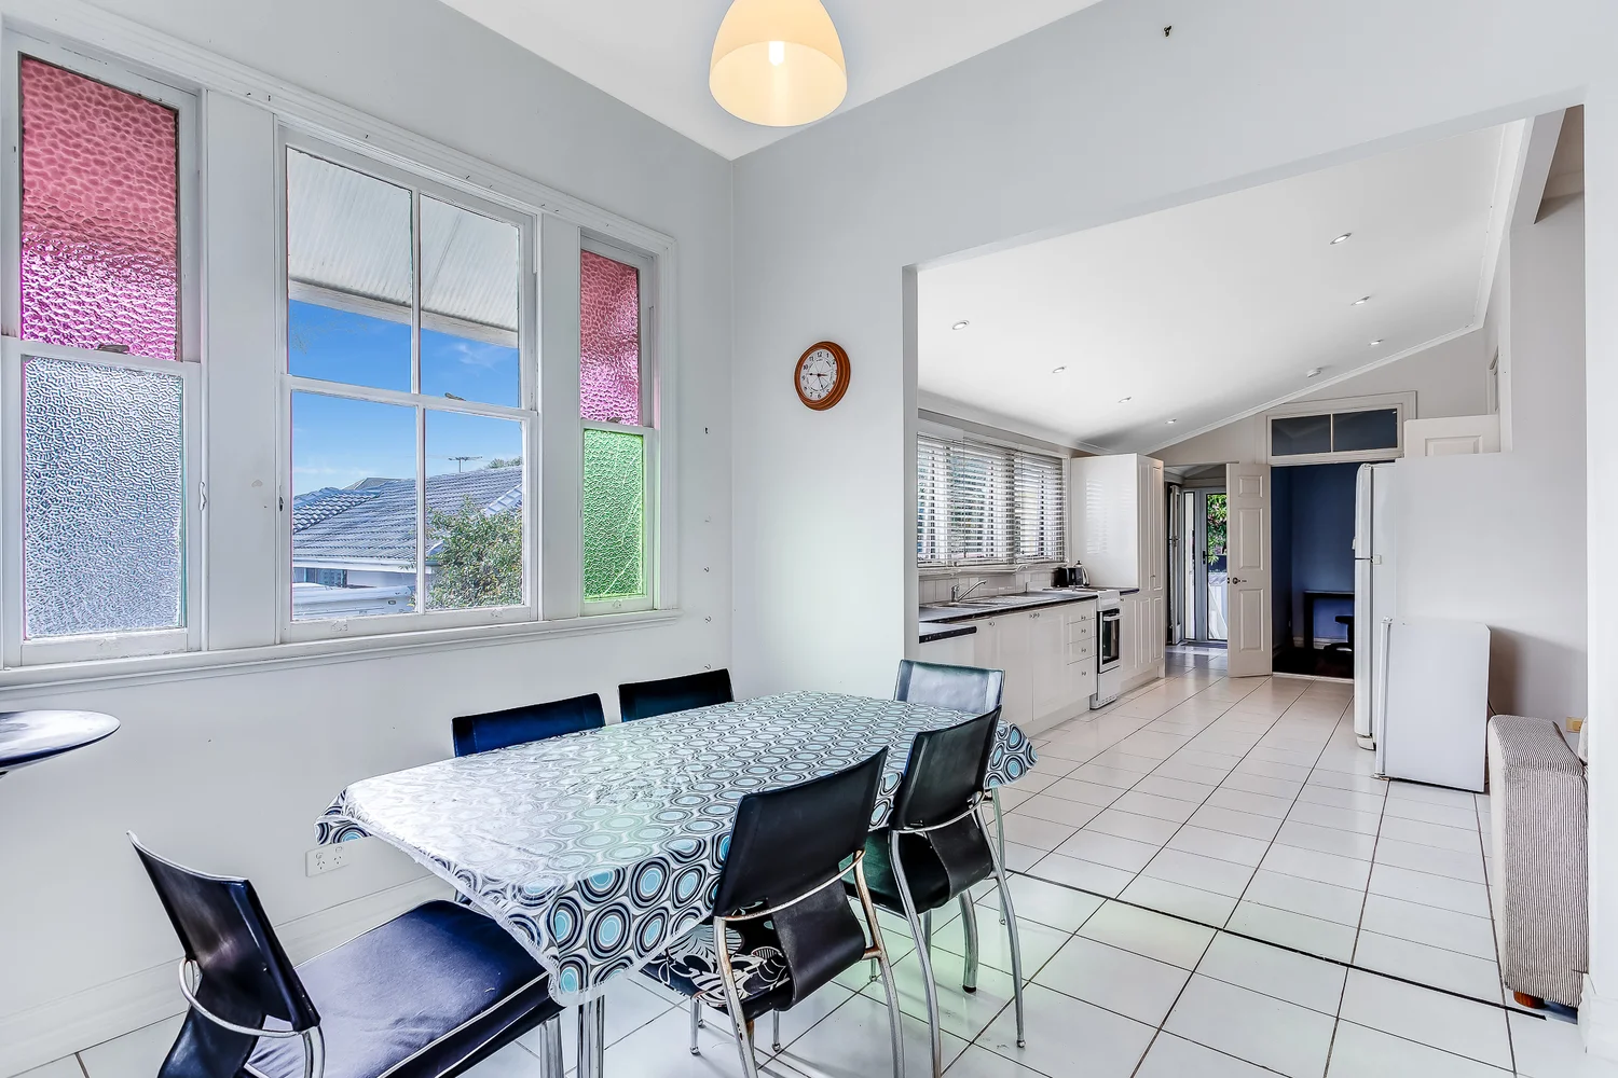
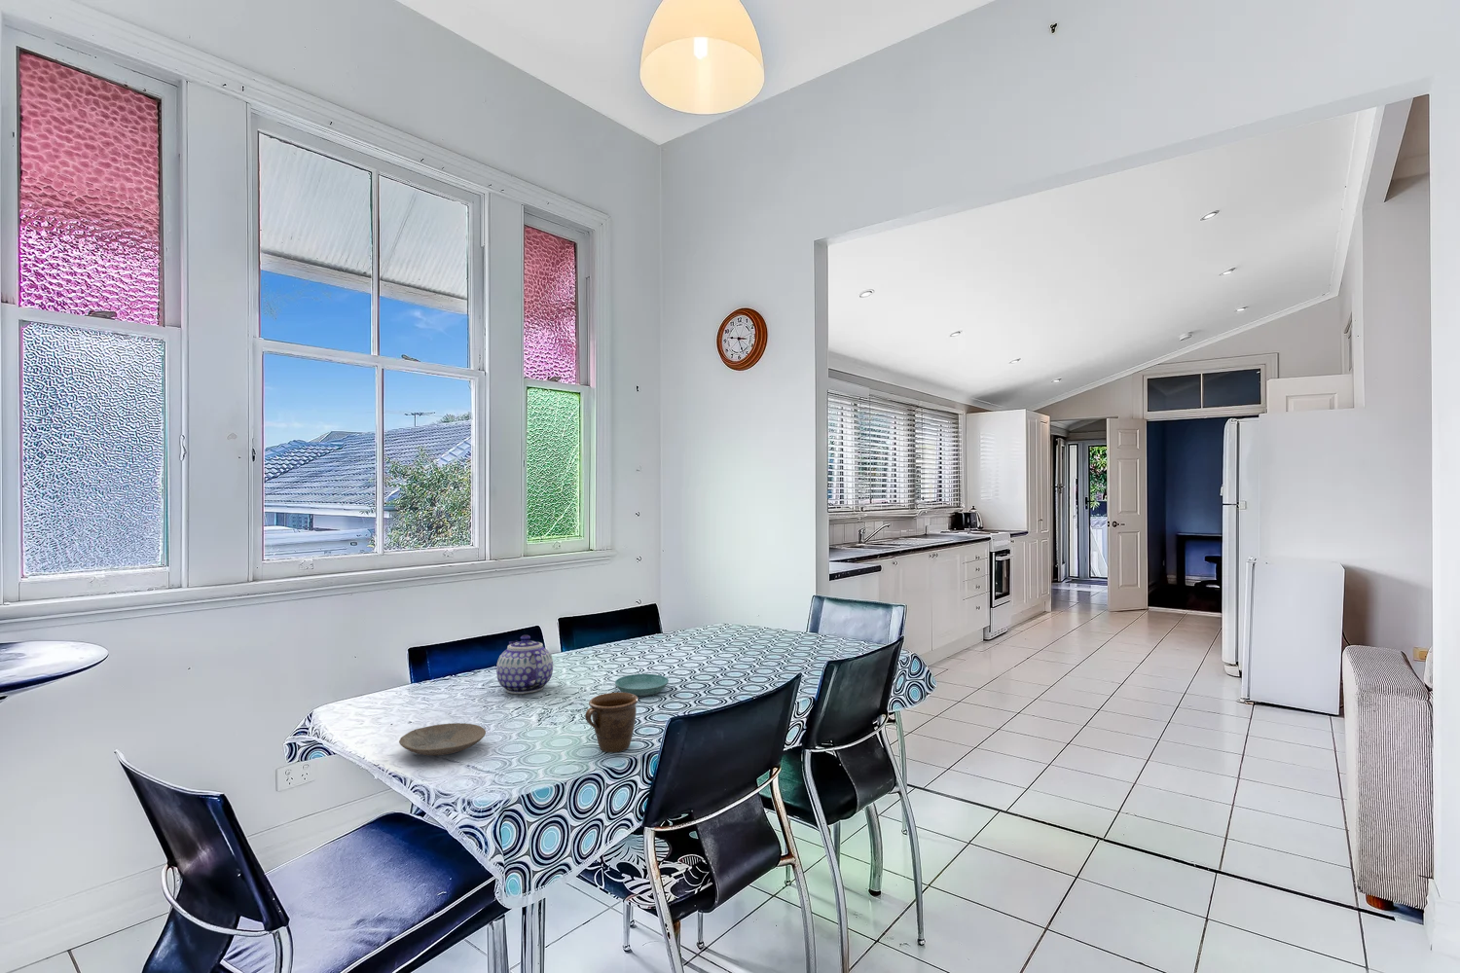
+ teapot (525, 661)
+ mug (611, 723)
+ plate (443, 742)
+ saucer (641, 685)
